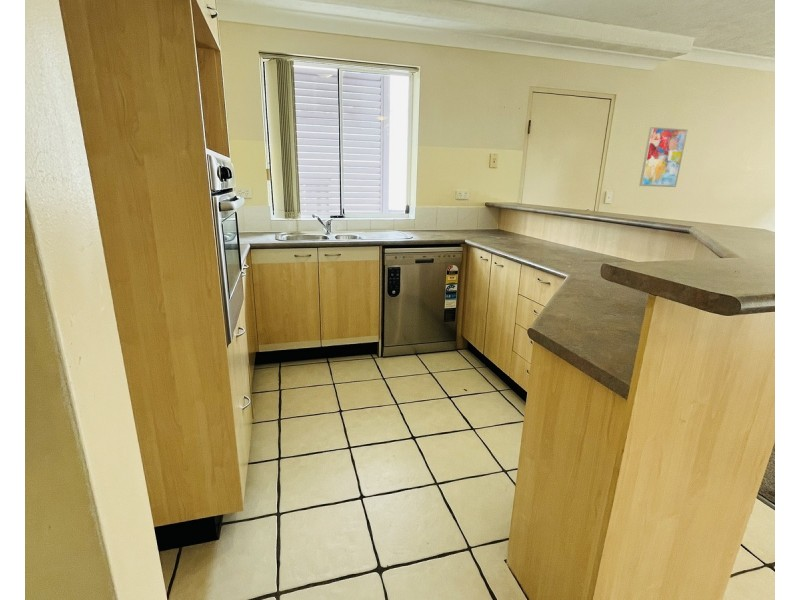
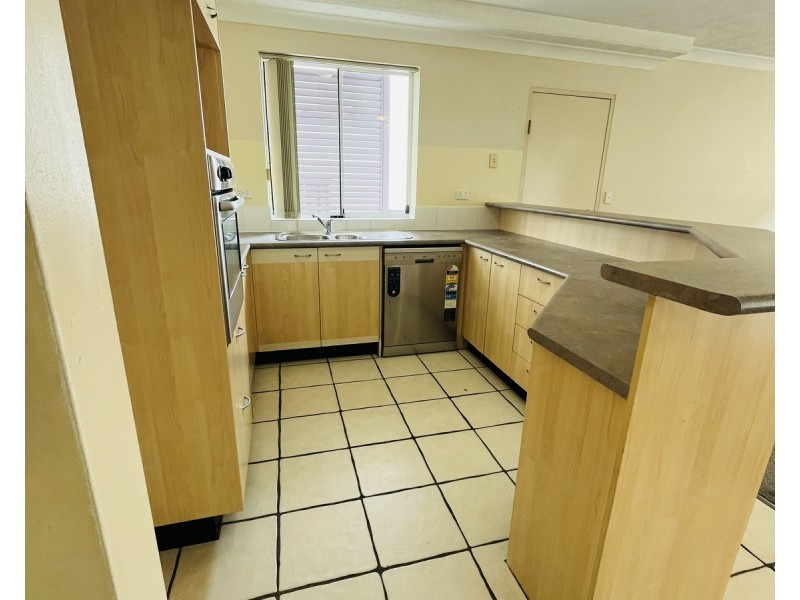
- wall art (663, 158)
